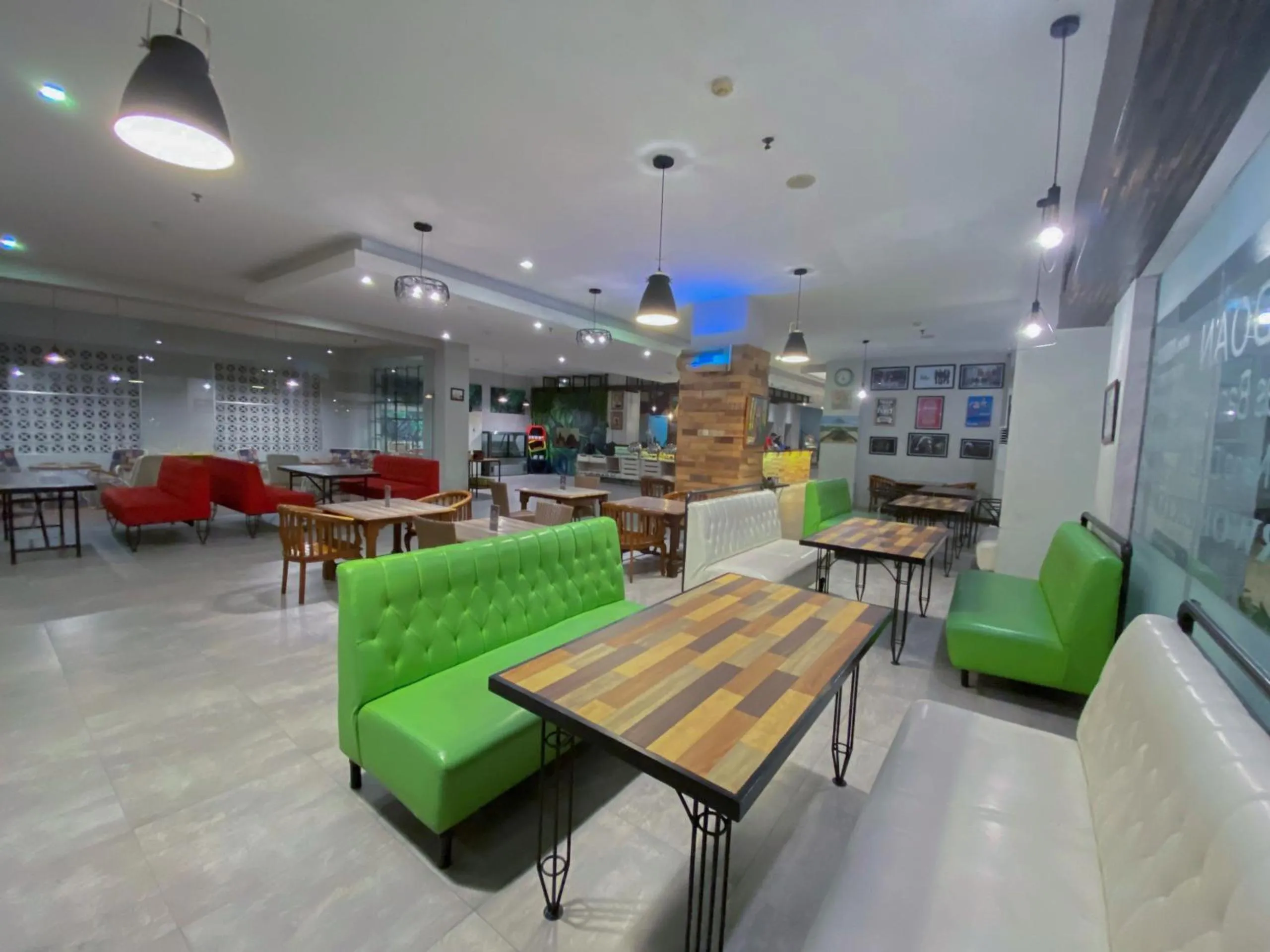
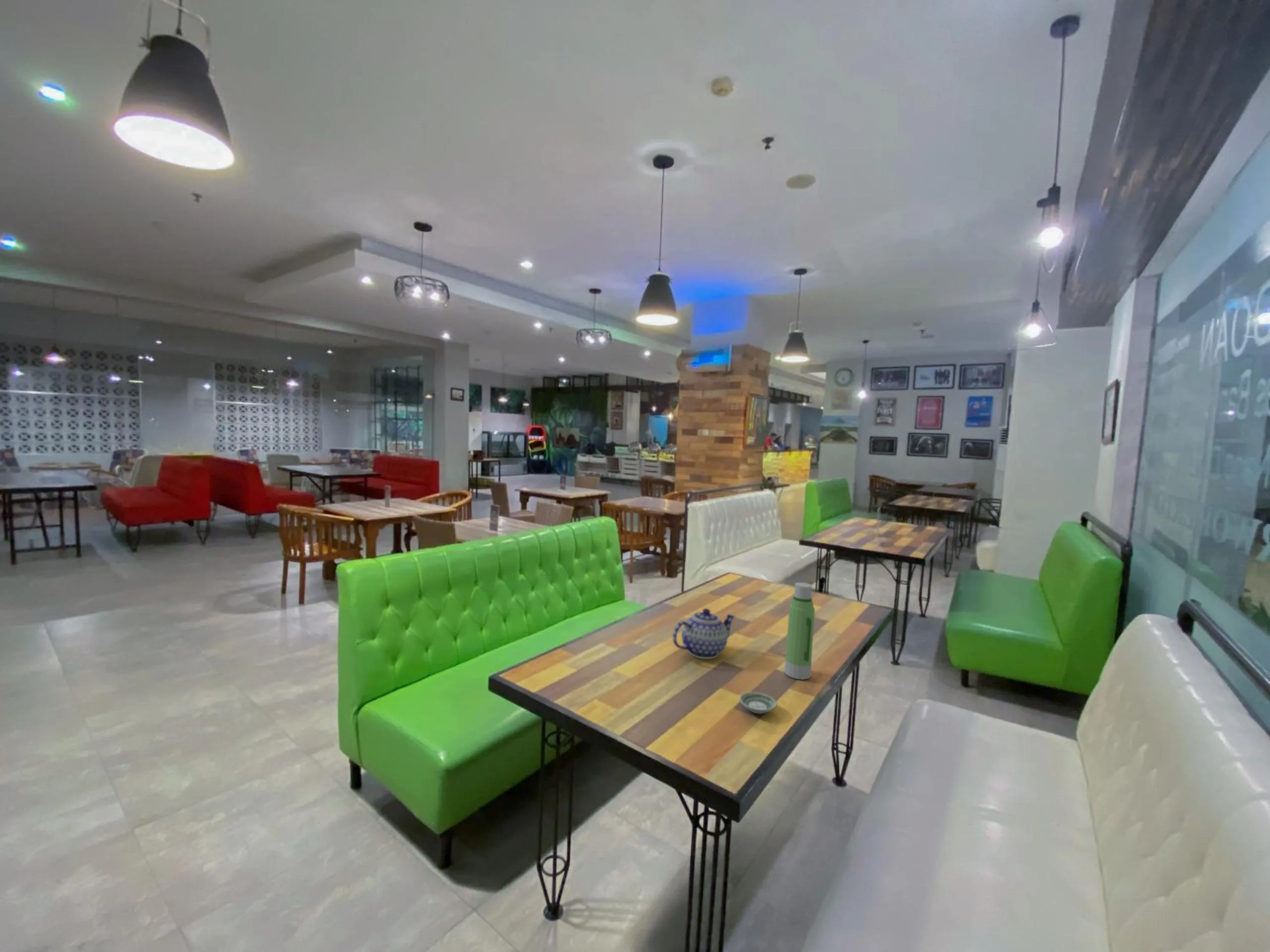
+ water bottle (800, 630)
+ saucer (758, 705)
+ teapot (704, 630)
